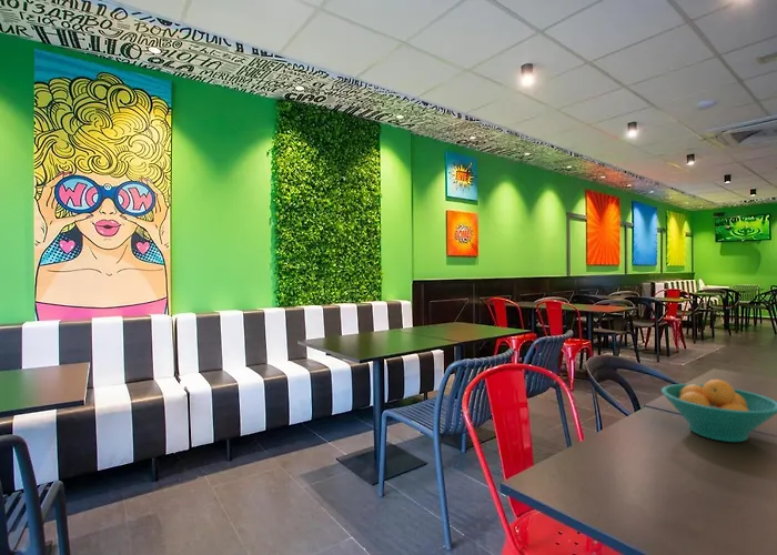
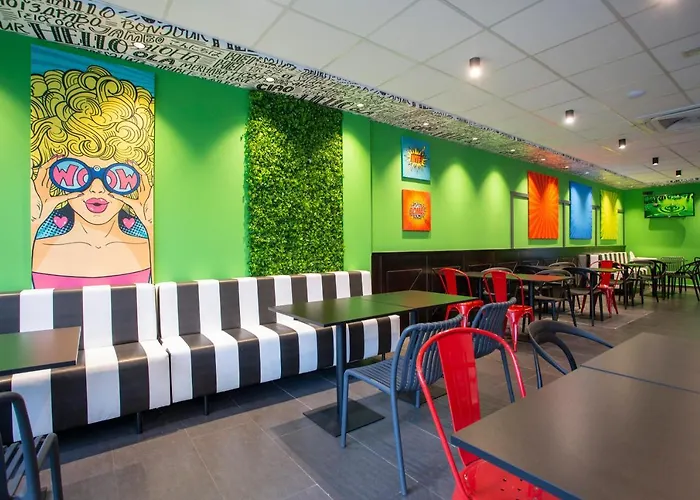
- fruit bowl (717, 406)
